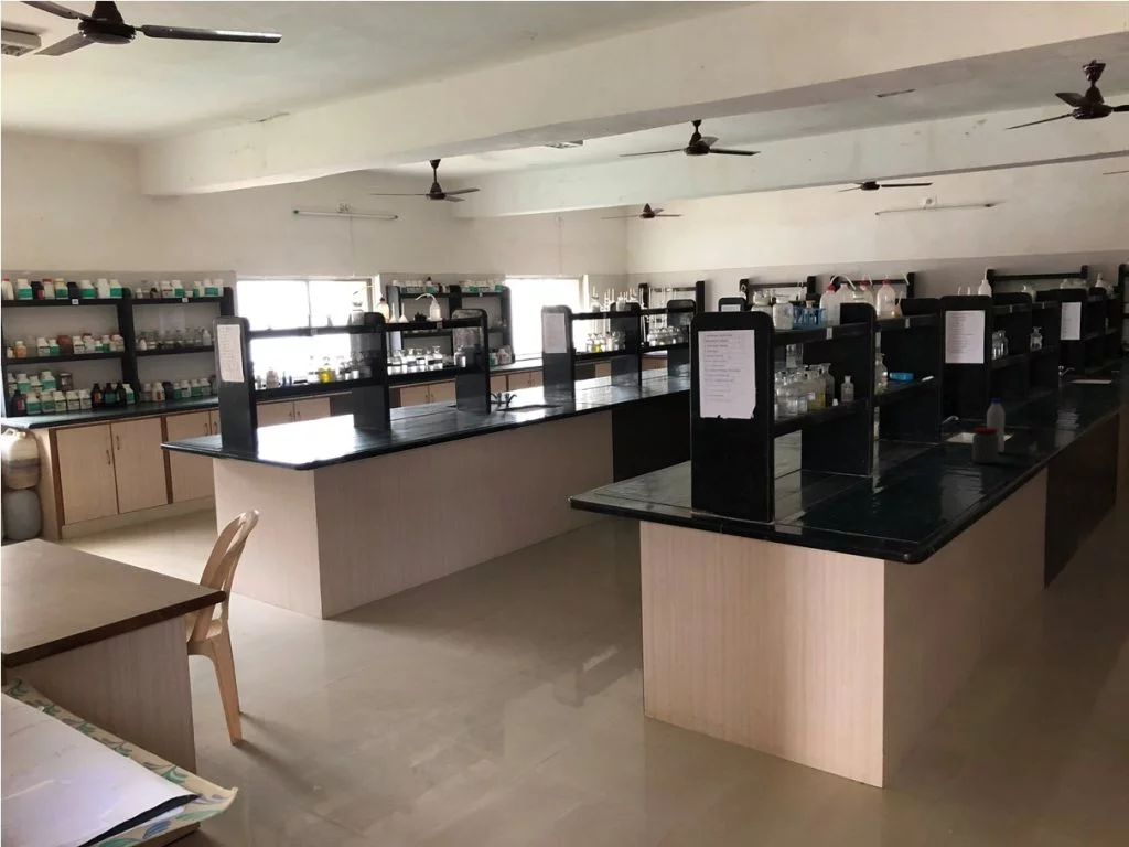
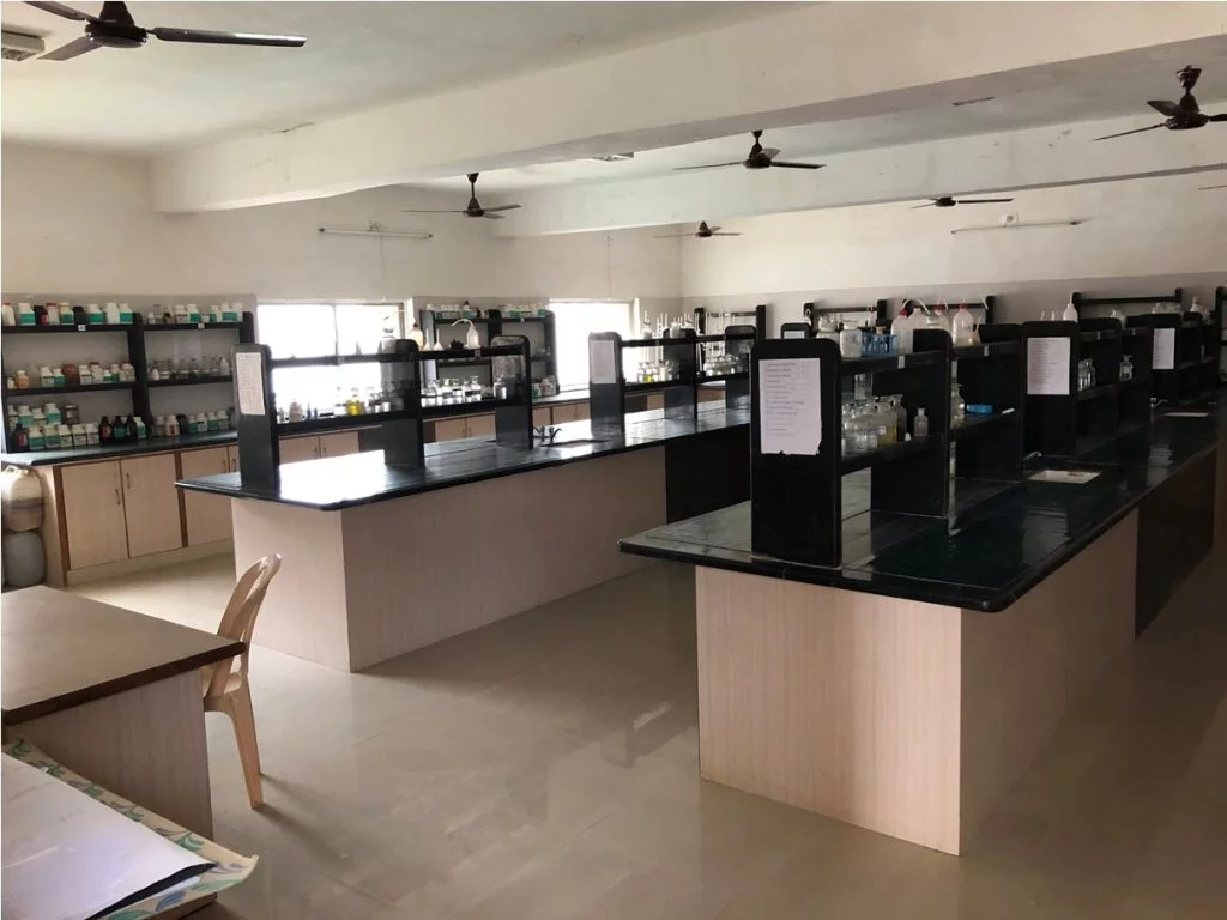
- water bottle (996, 425)
- jar (985, 444)
